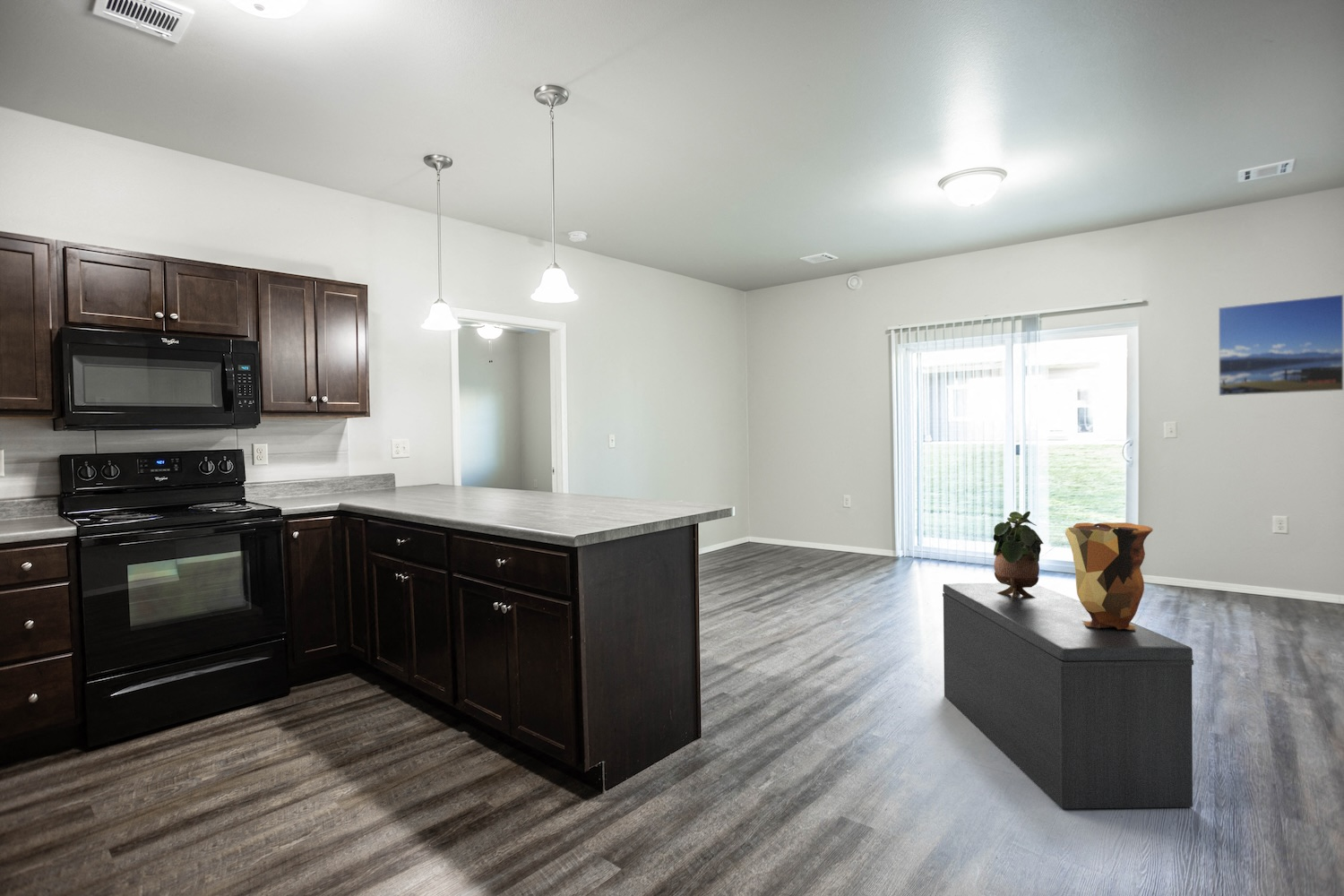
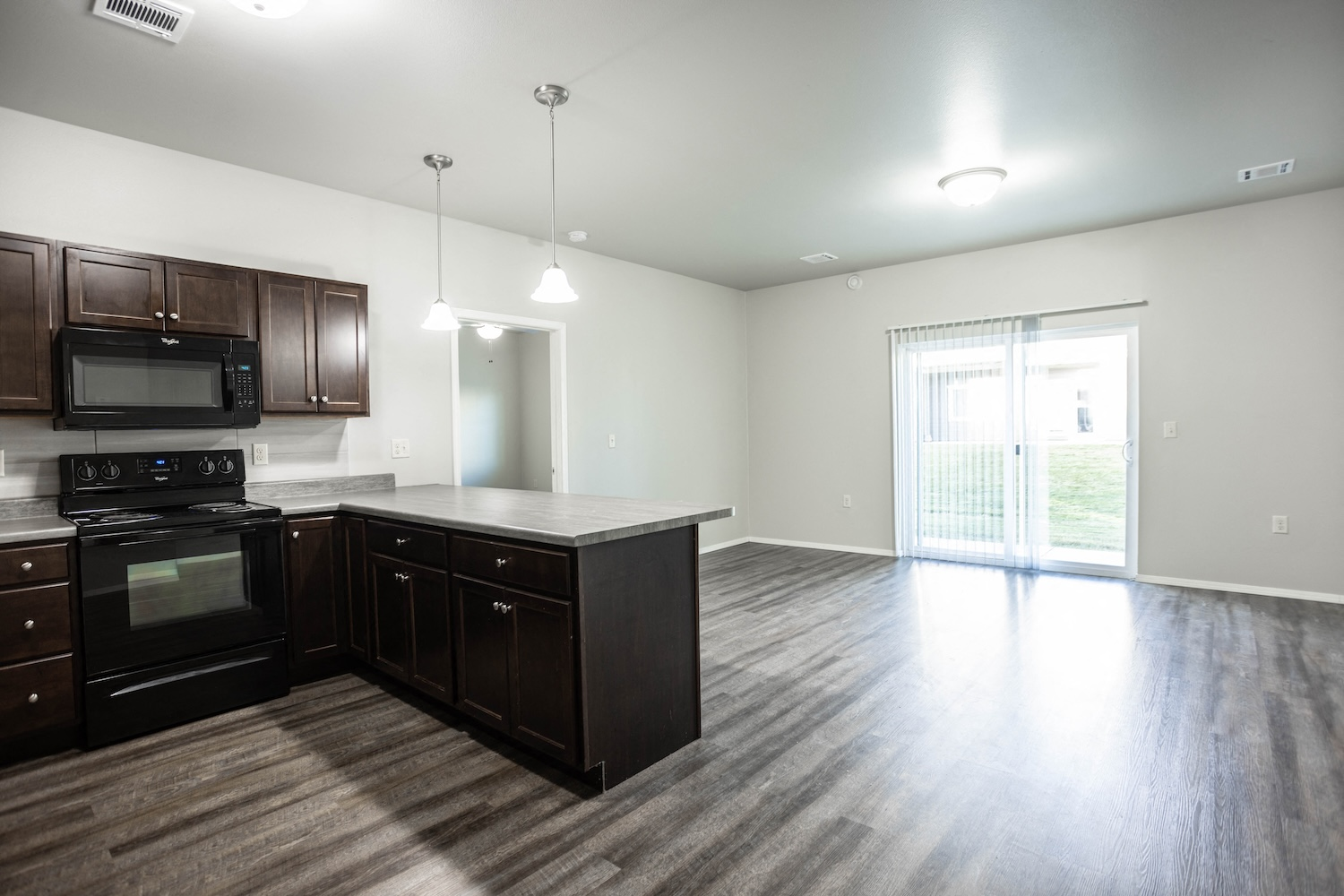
- decorative vase (1107, 573)
- bench (1045, 675)
- potted plant (1016, 553)
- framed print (1278, 347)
